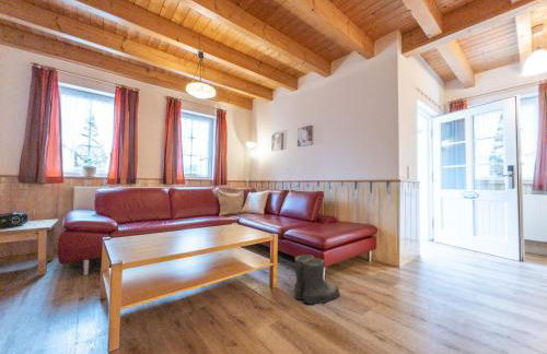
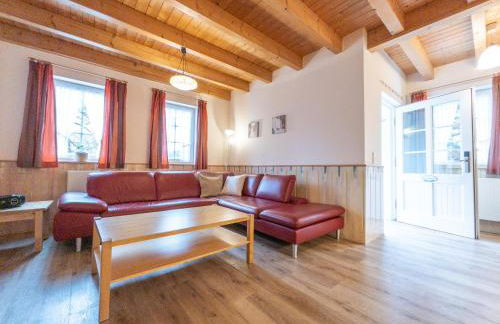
- boots (316, 275)
